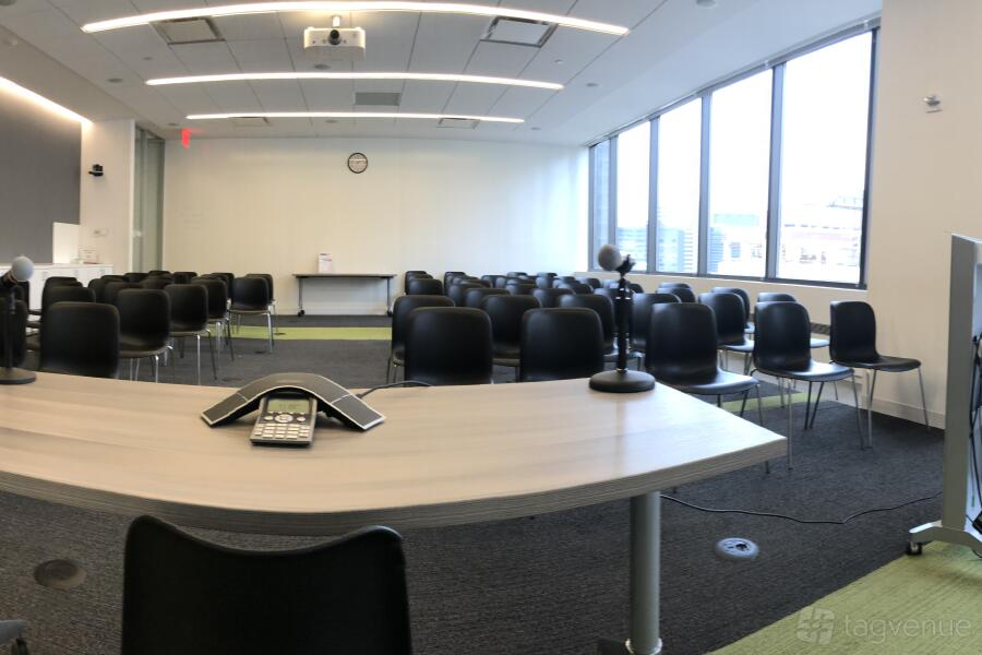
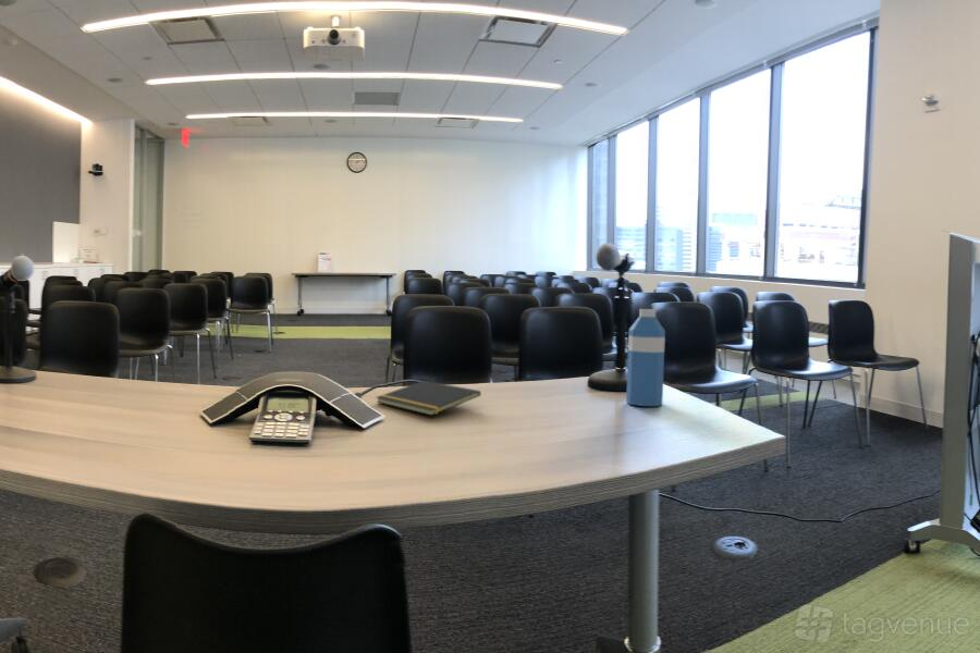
+ water bottle (646, 356)
+ notepad (427, 396)
